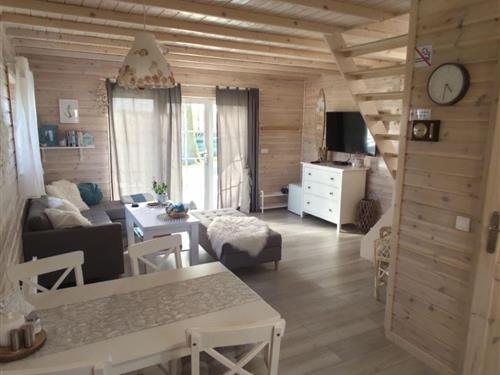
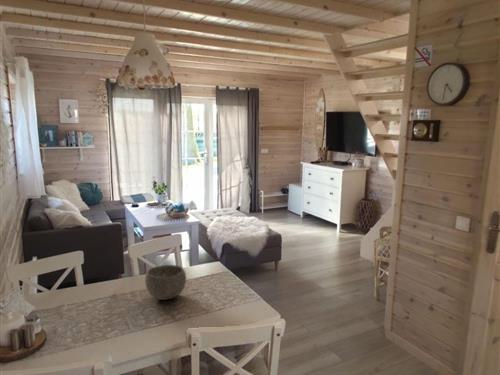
+ bowl (166, 283)
